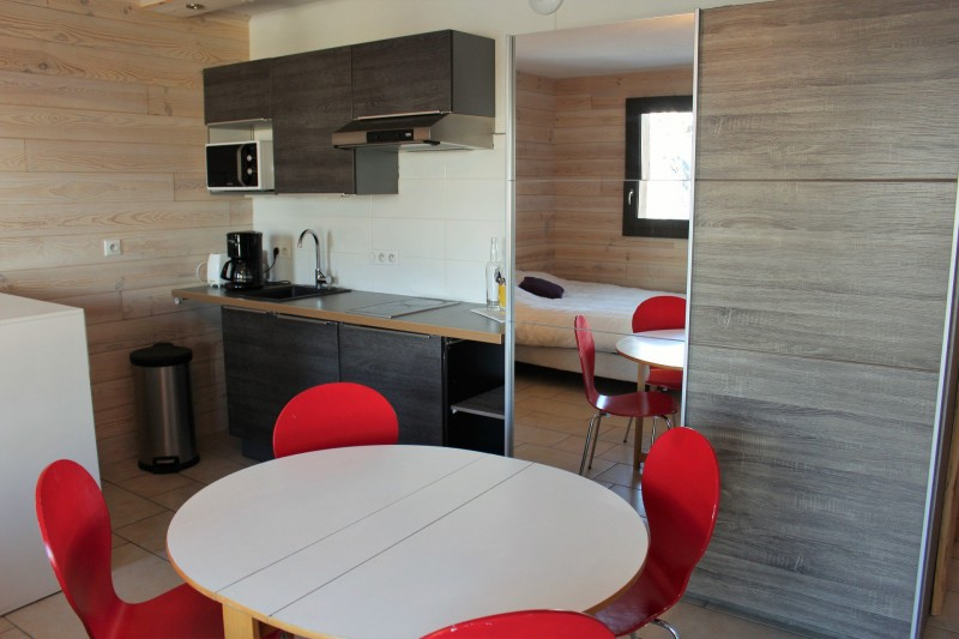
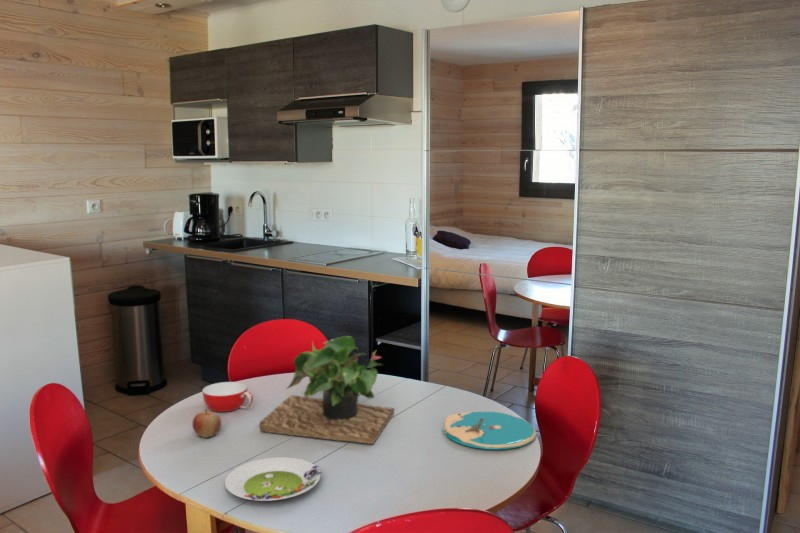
+ plate (489, 422)
+ bowl (230, 398)
+ potted plant (326, 380)
+ apple (206, 422)
+ salad plate (273, 479)
